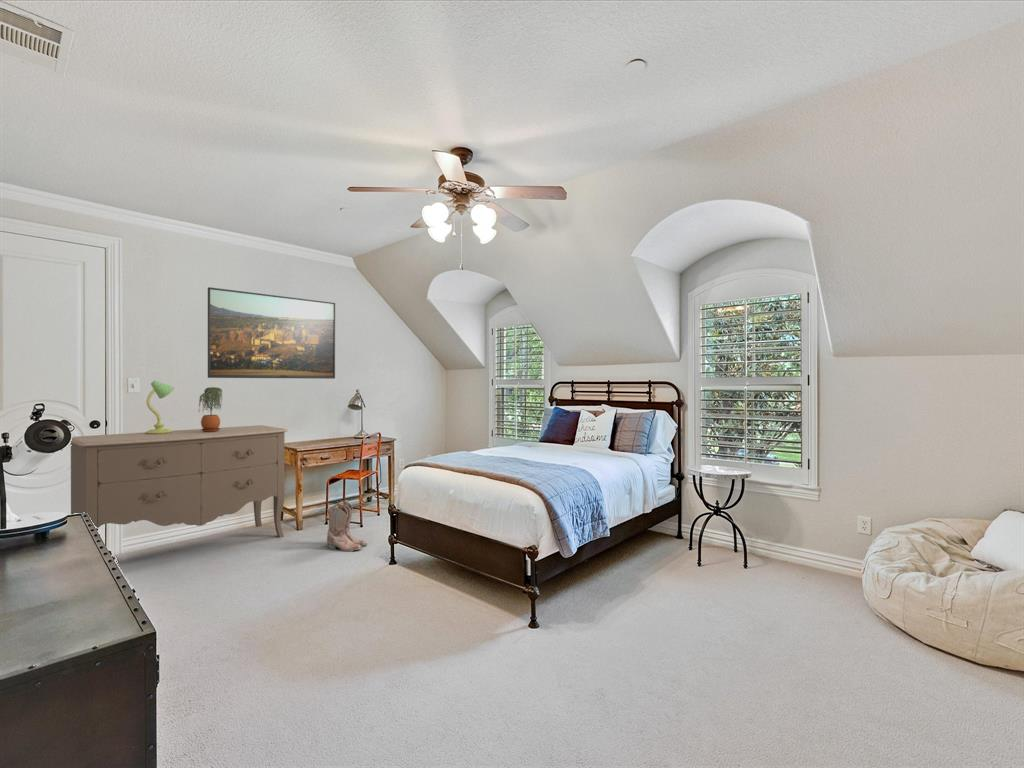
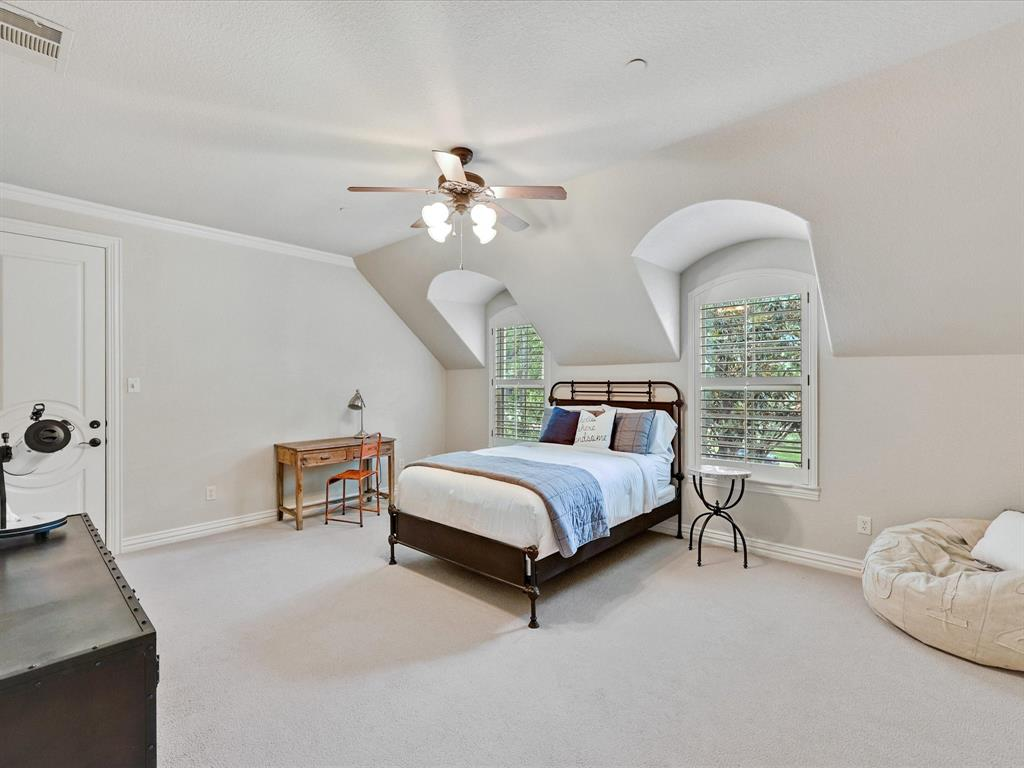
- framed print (277, 337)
- dresser (188, 491)
- potted plant (210, 408)
- boots (347, 524)
- table lamp (155, 410)
